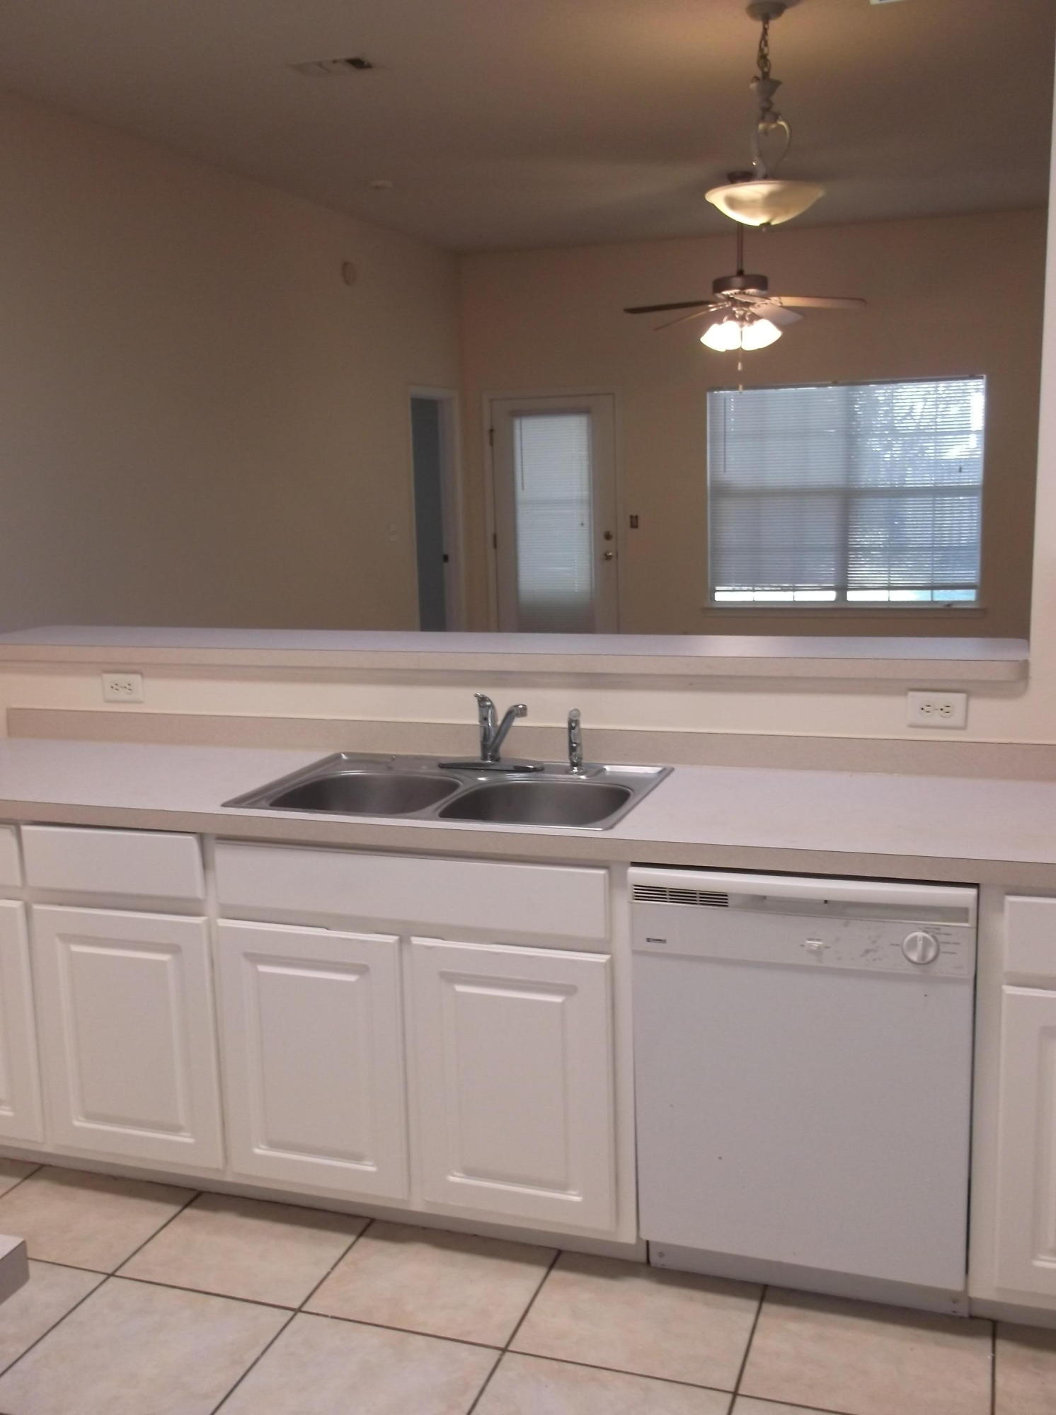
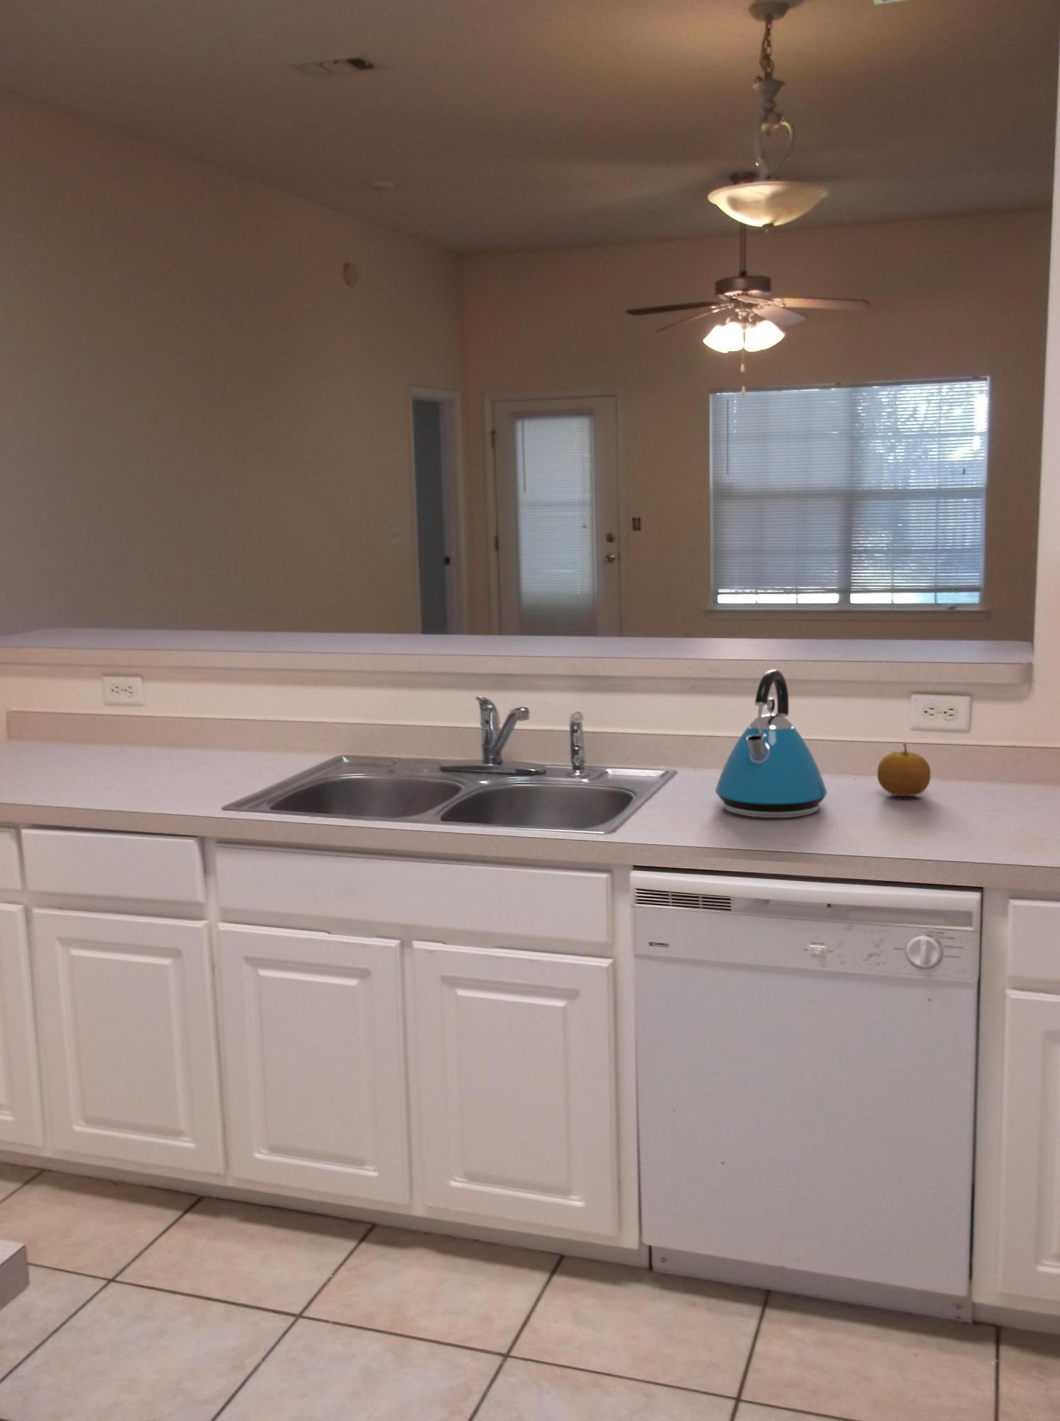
+ fruit (904, 768)
+ kettle (772, 738)
